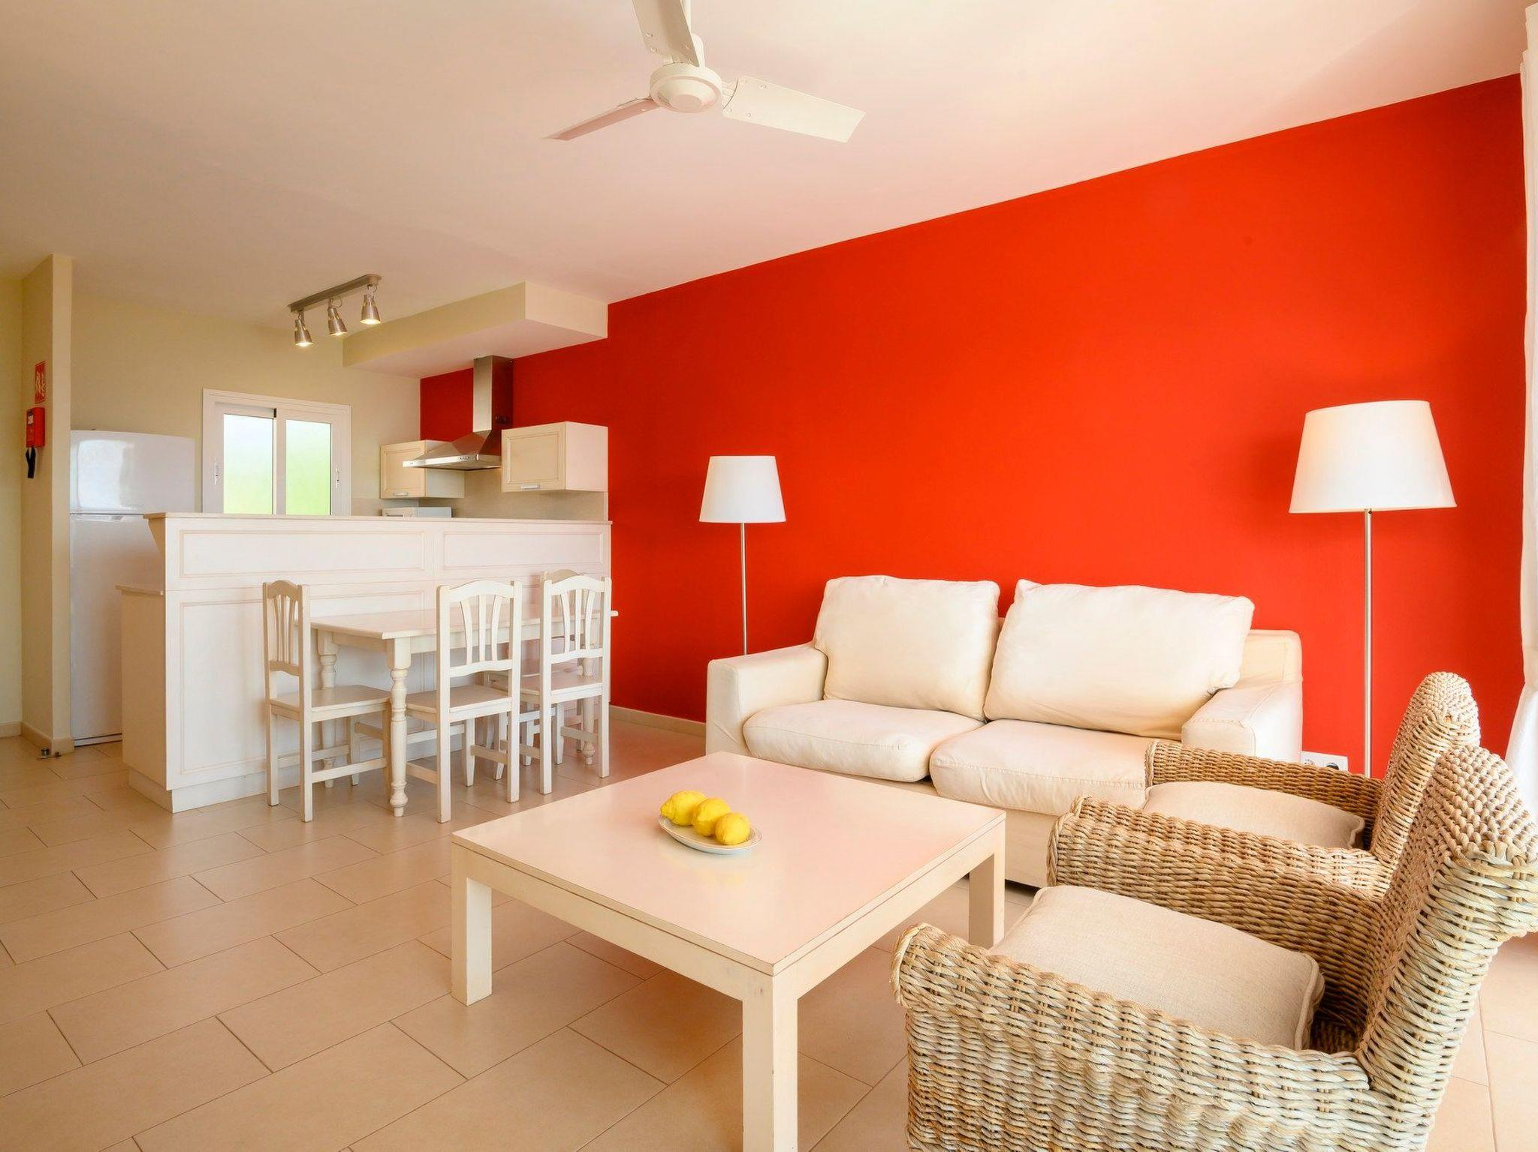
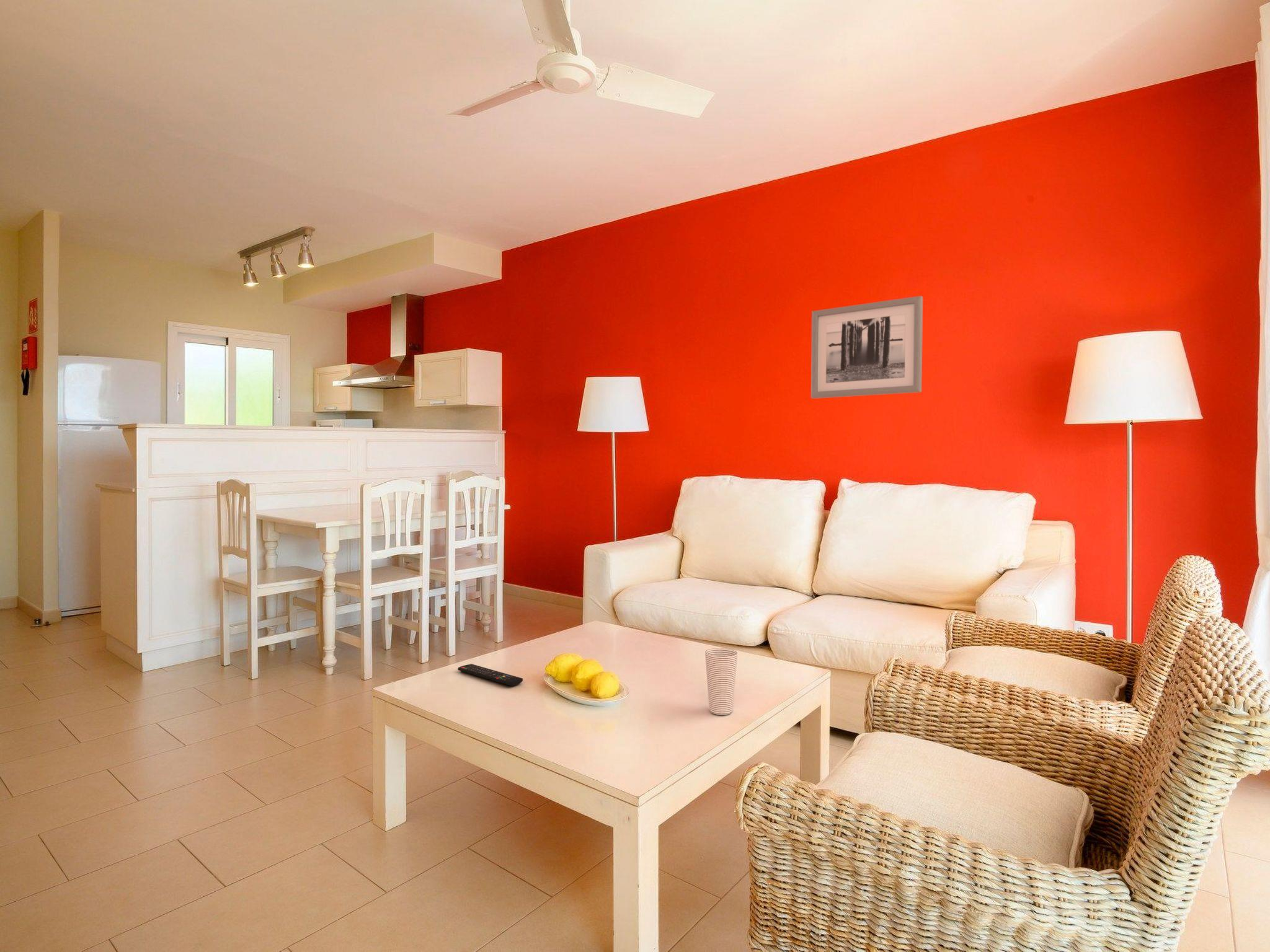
+ remote control (489, 675)
+ cup (721, 682)
+ wall art (864, 350)
